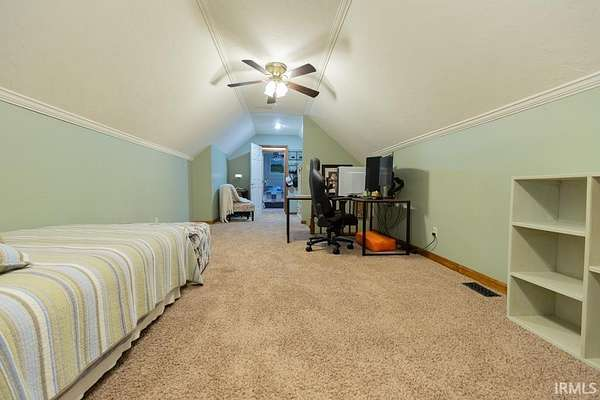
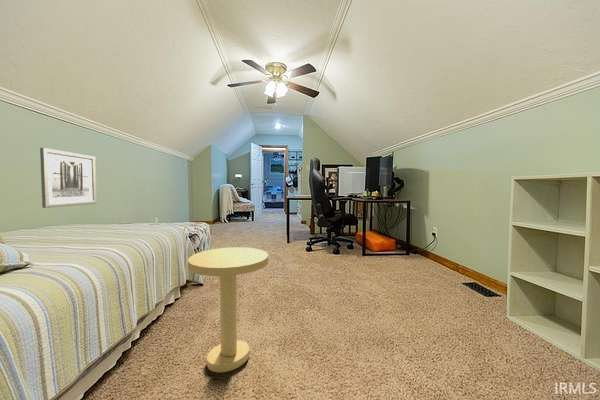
+ wall art (72, 179)
+ side table (230, 308)
